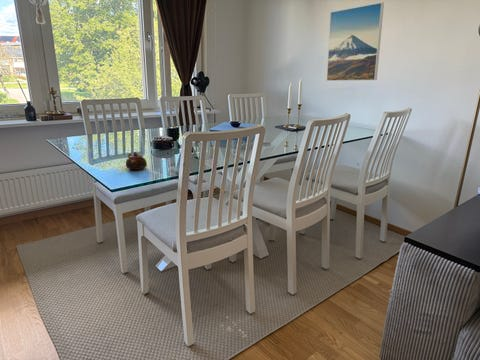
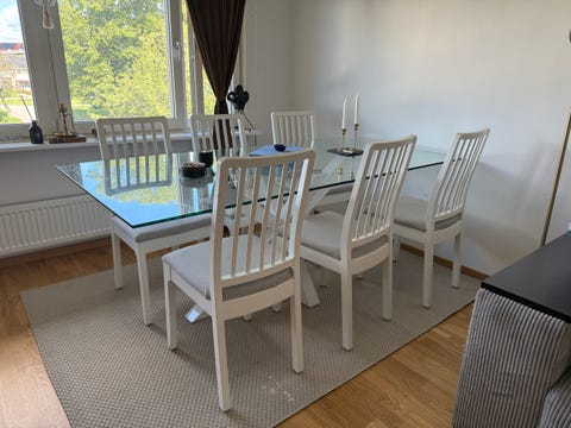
- teapot (135, 159)
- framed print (352, 45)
